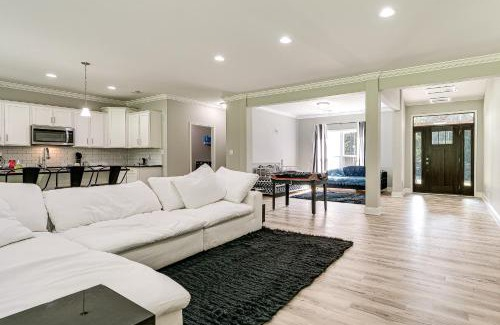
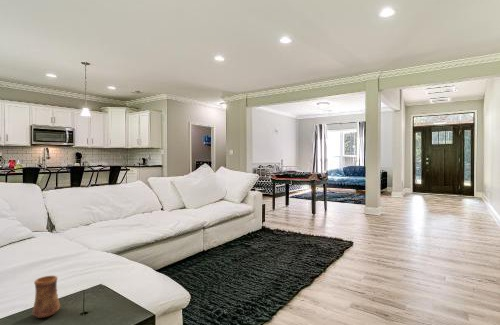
+ cup (46, 296)
